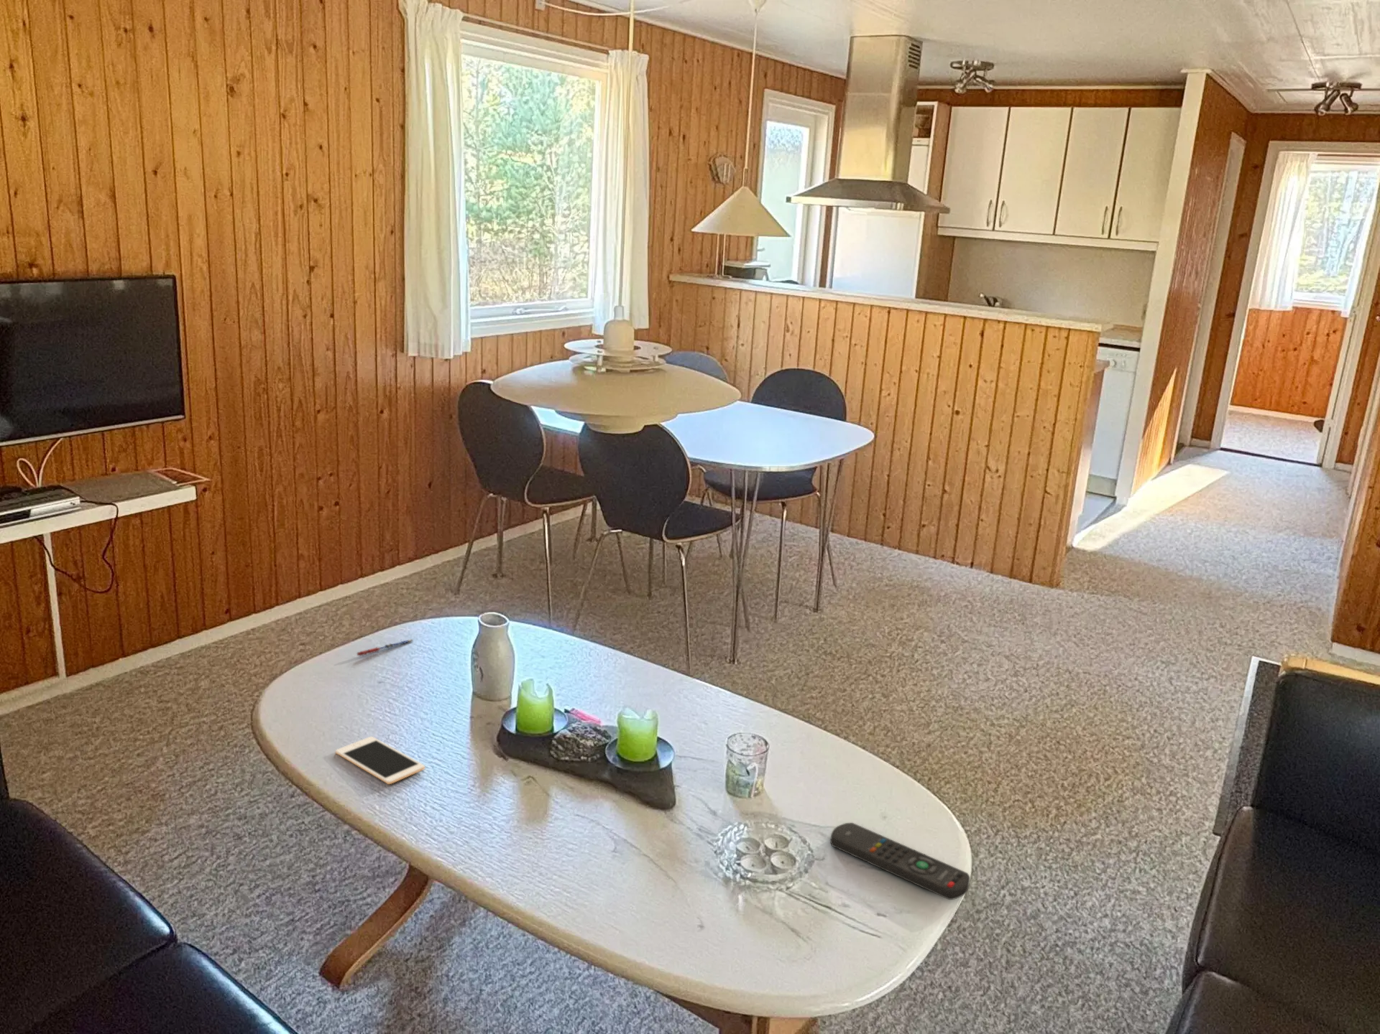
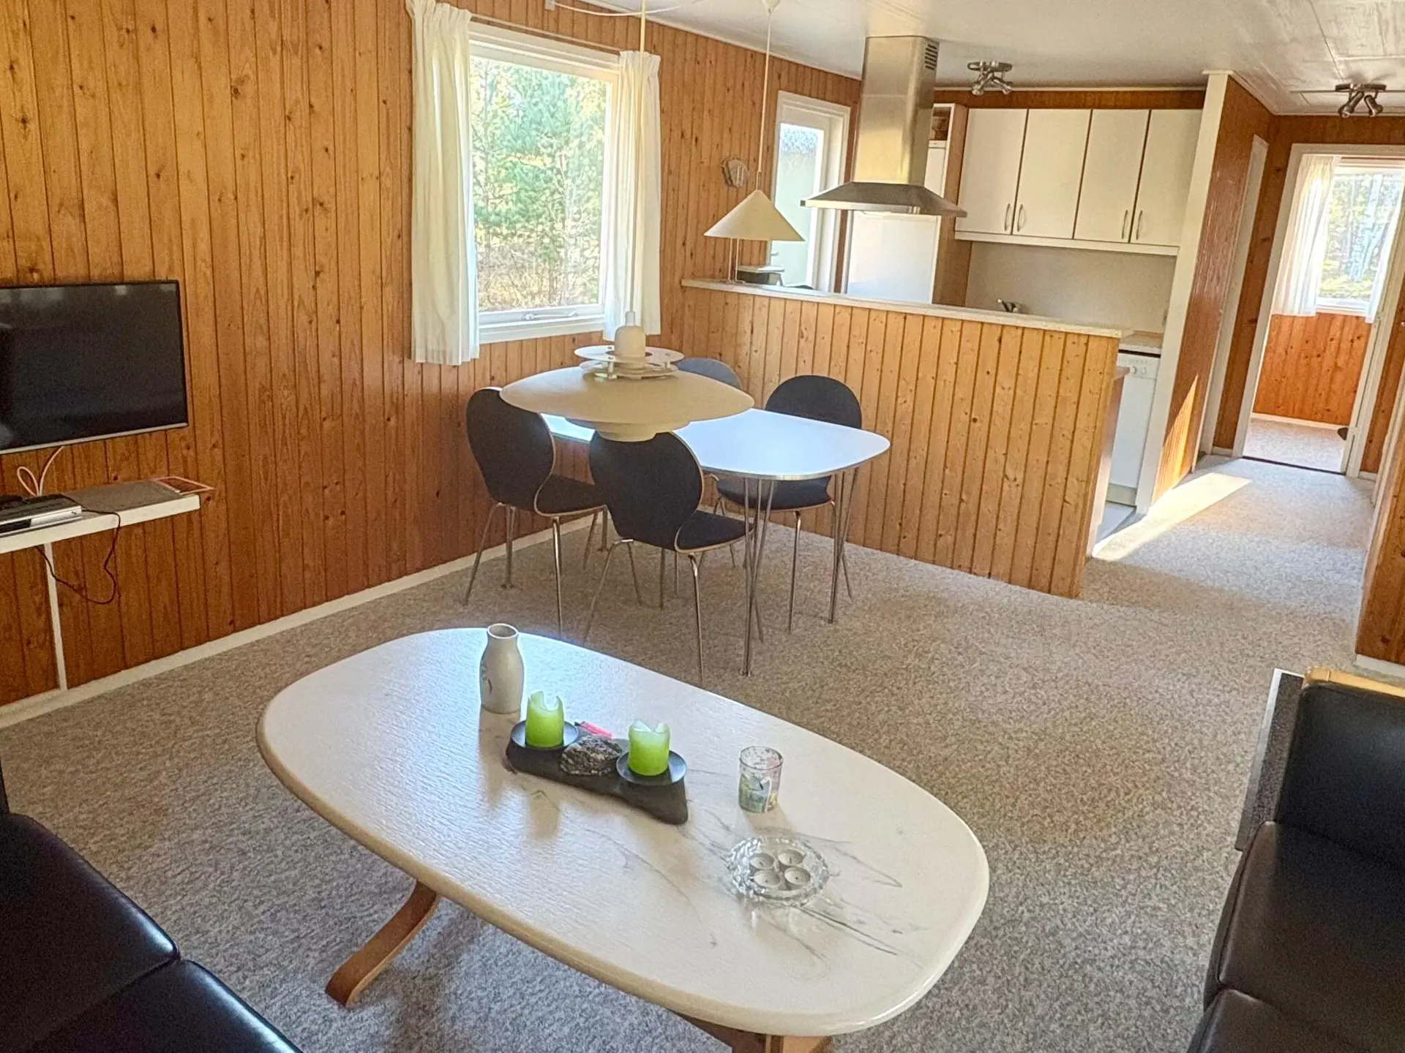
- pen (386, 646)
- cell phone (379, 759)
- remote control (898, 859)
